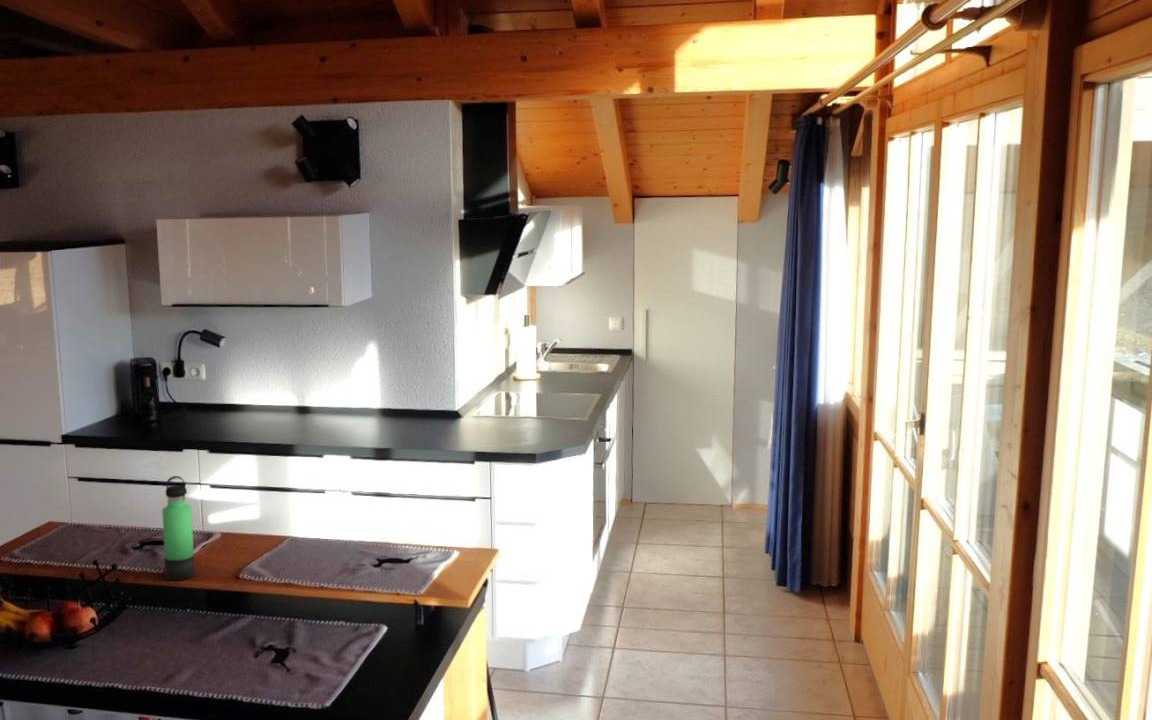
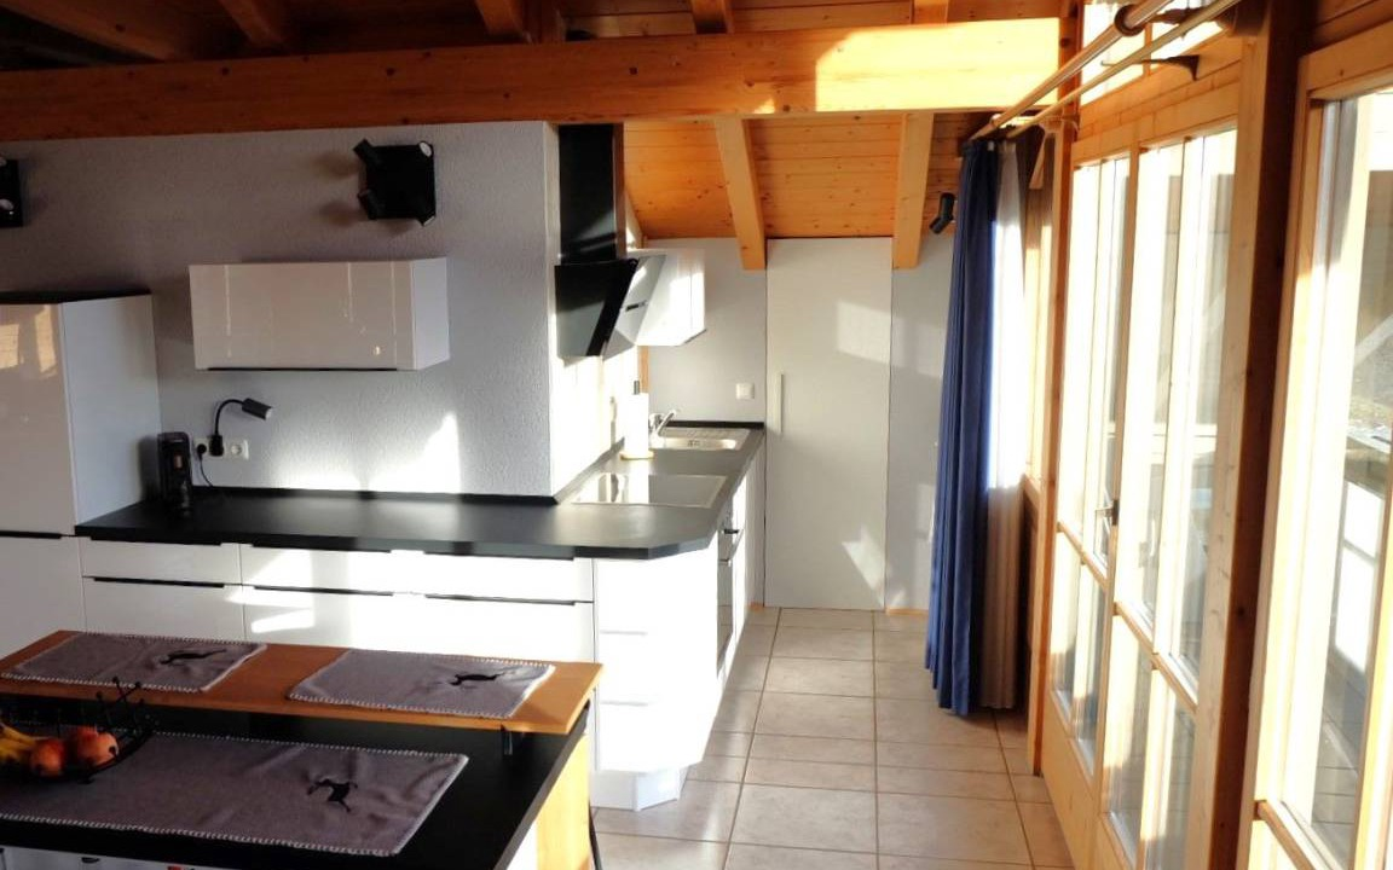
- thermos bottle (177, 526)
